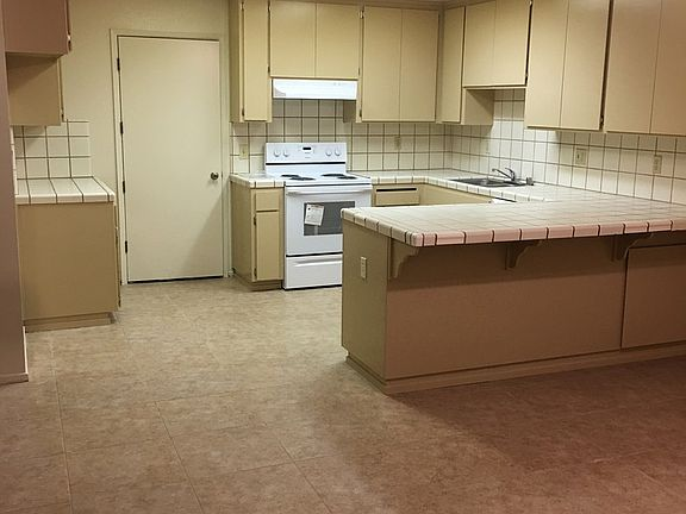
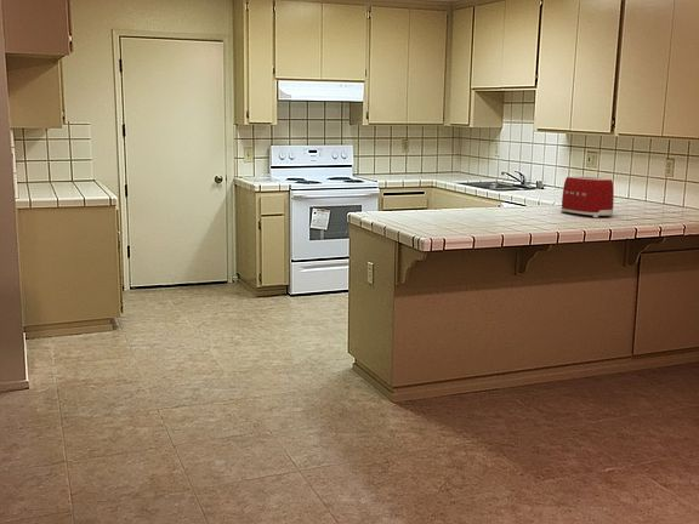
+ toaster (586, 195)
